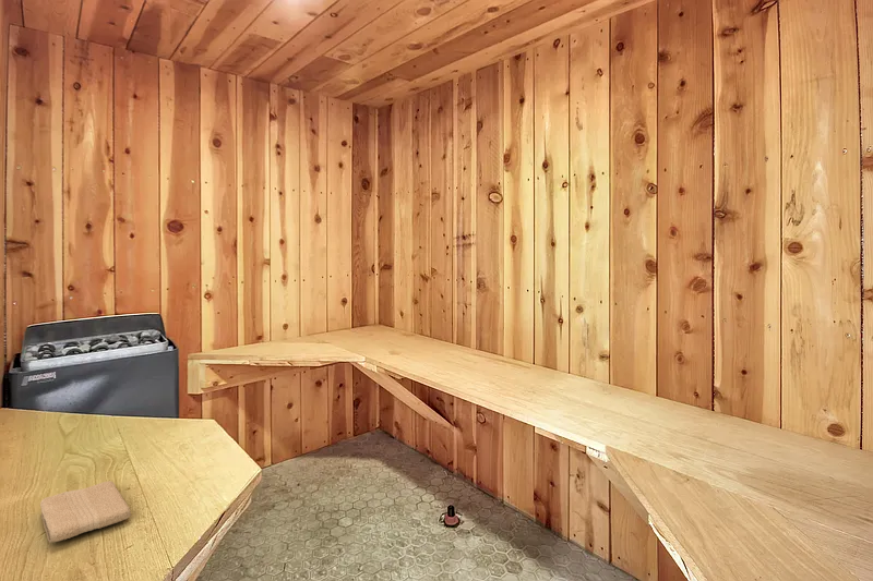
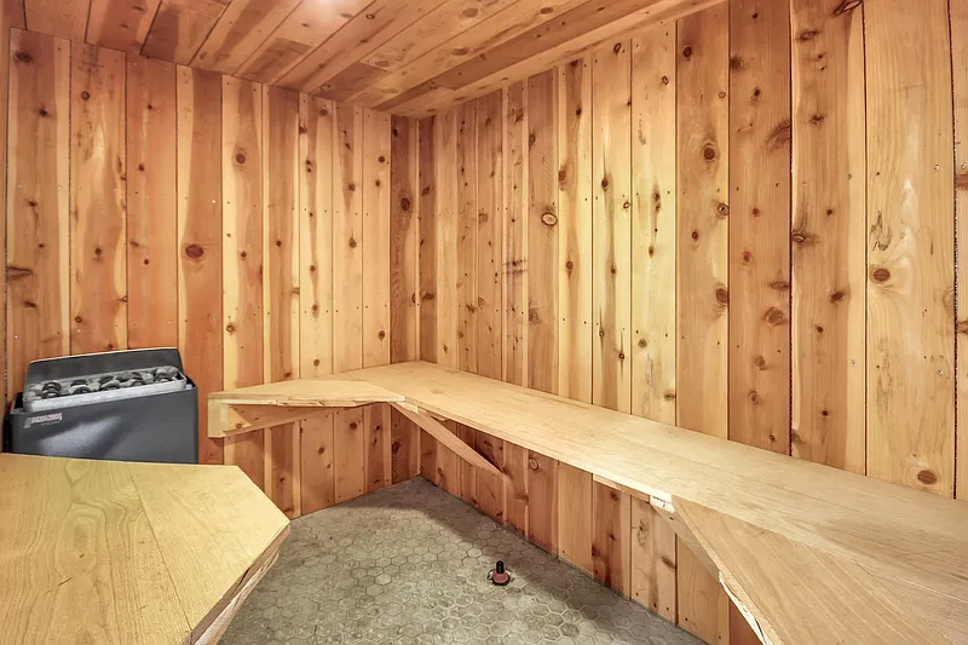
- washcloth (84, 507)
